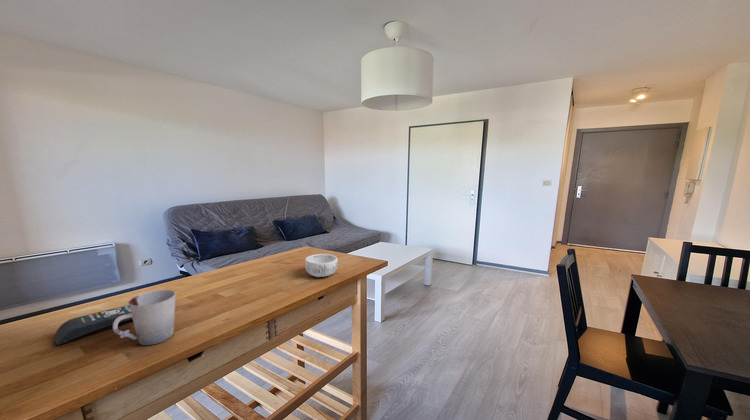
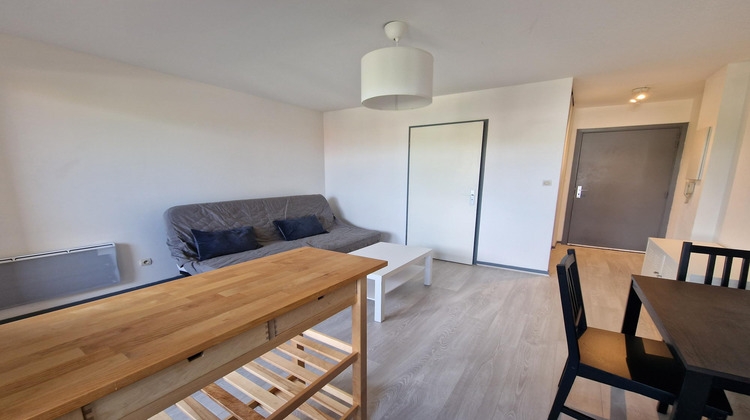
- remote control (118, 316)
- cup (146, 320)
- decorative bowl (323, 265)
